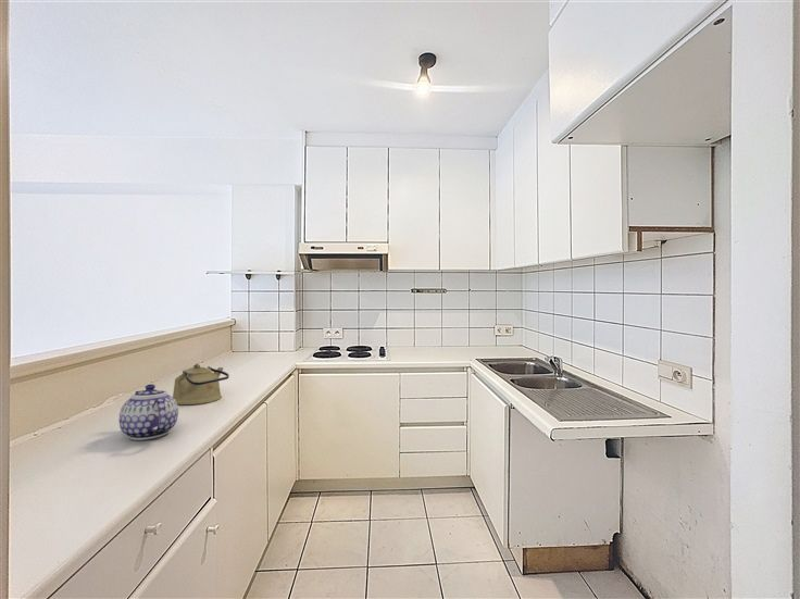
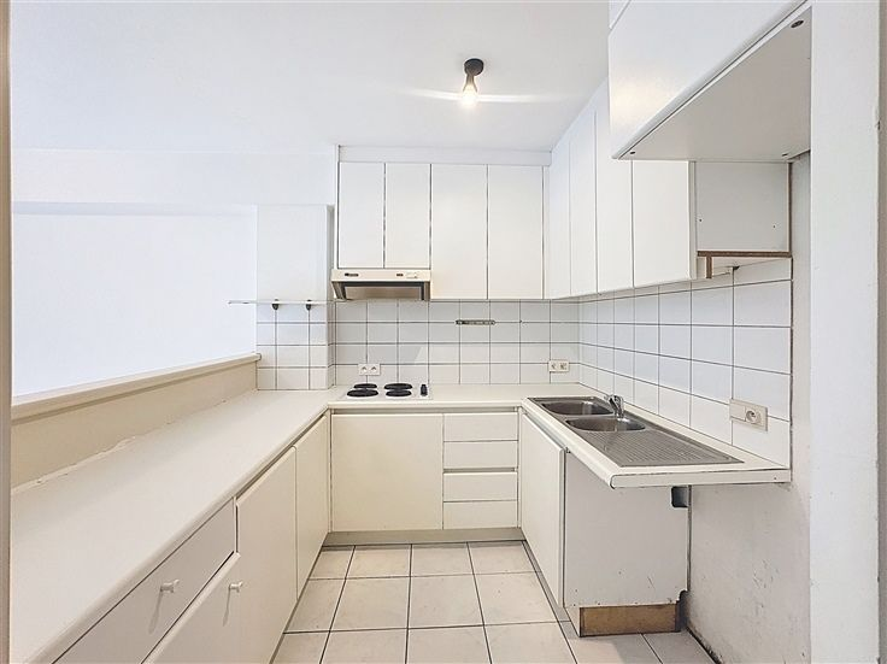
- kettle (201, 379)
- teapot (149, 409)
